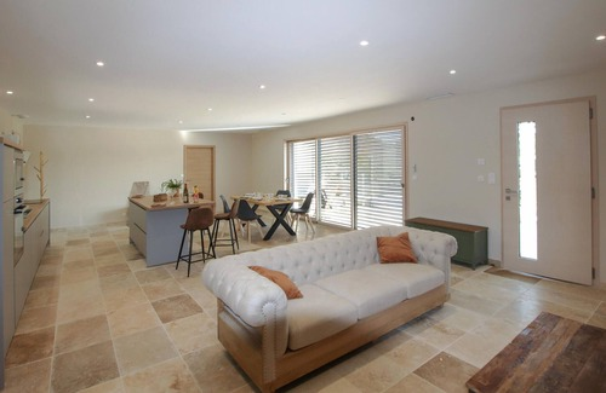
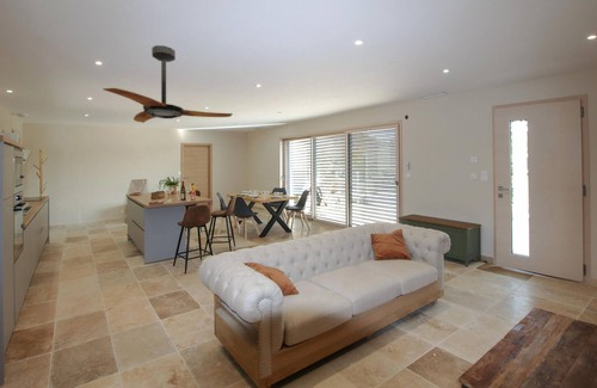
+ ceiling fan (165, 85)
